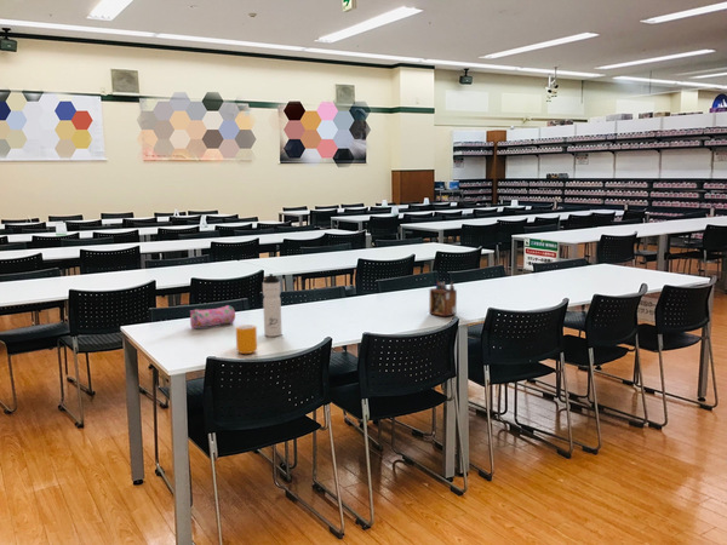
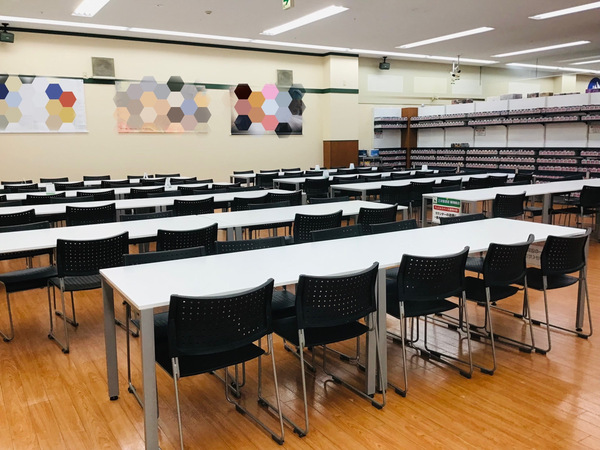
- mug (245, 338)
- water bottle (271, 304)
- desk organizer (442, 297)
- pencil case (212, 316)
